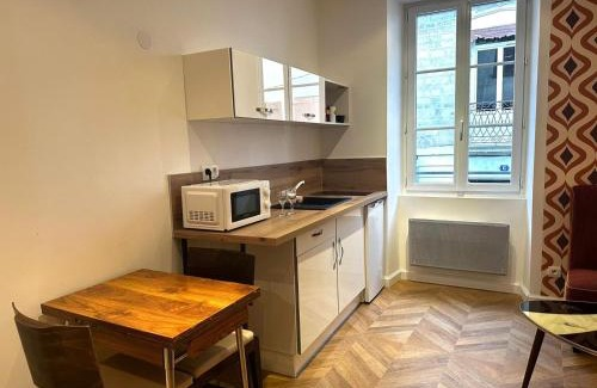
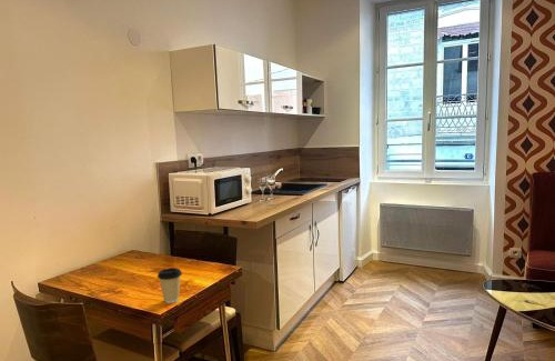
+ coffee cup (170, 284)
